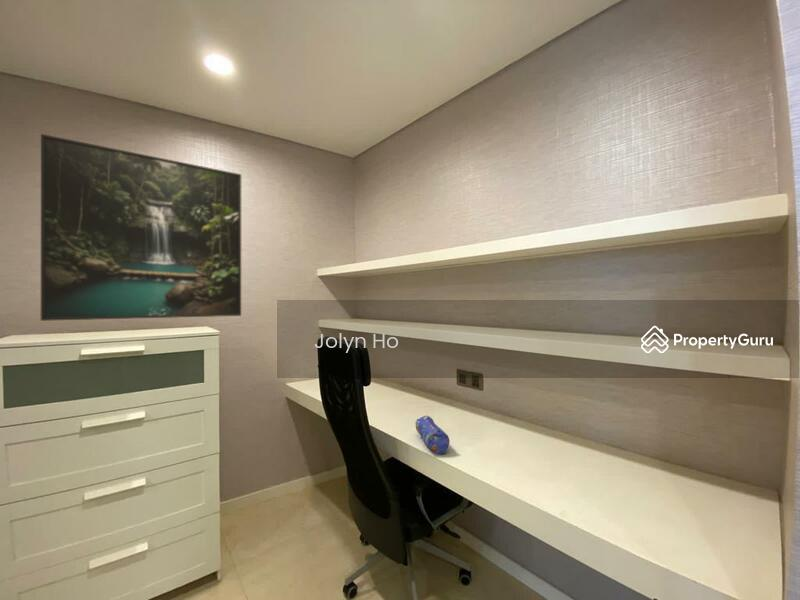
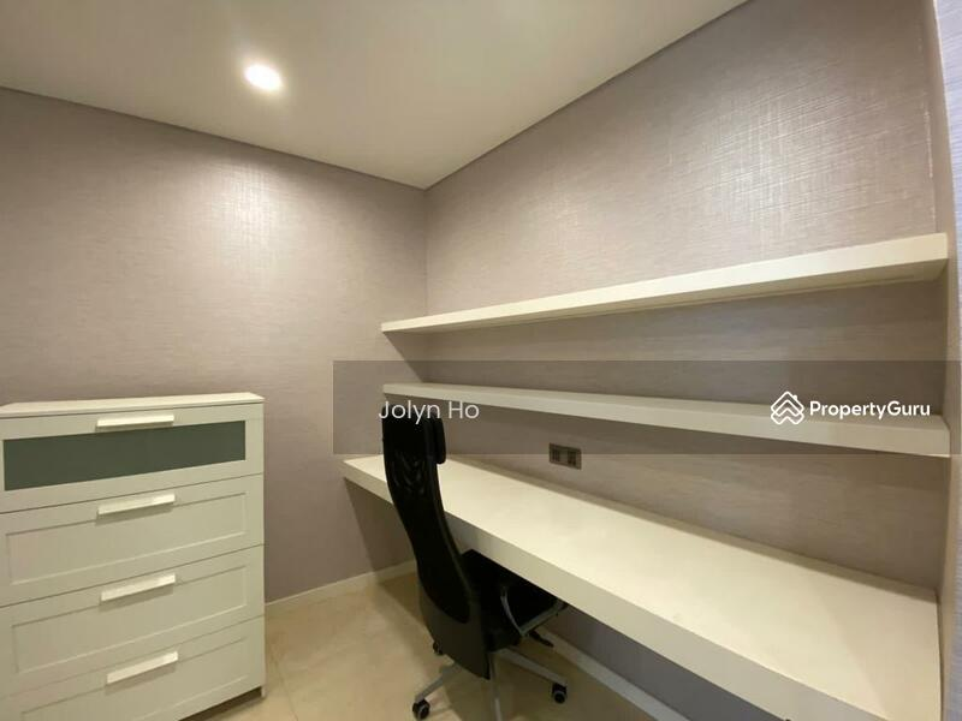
- pencil case (431, 432)
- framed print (154, 237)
